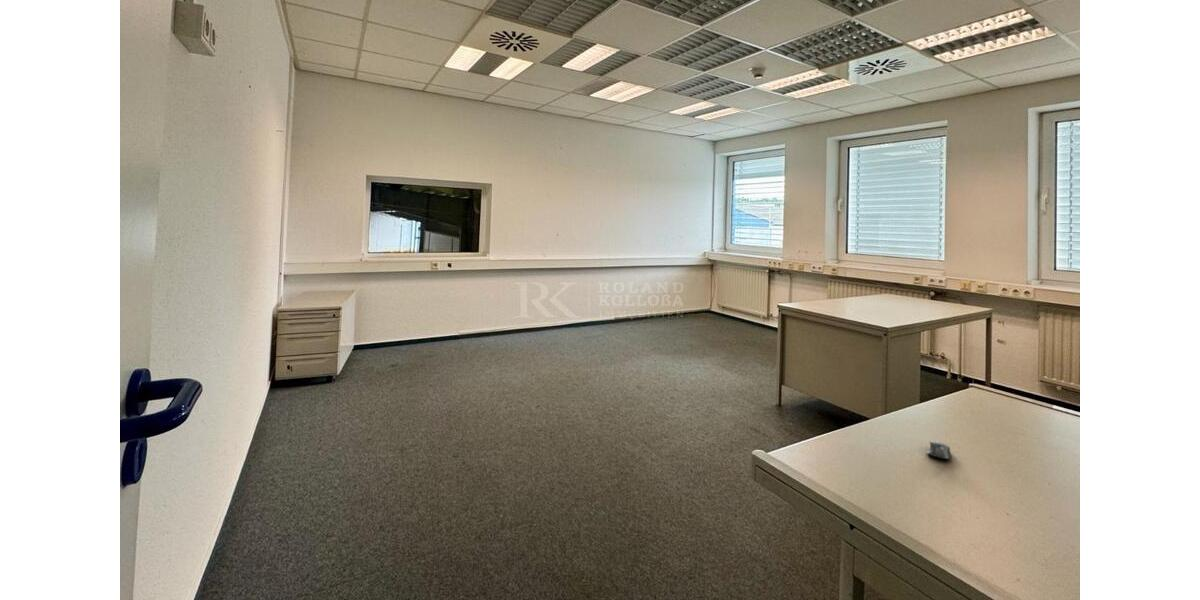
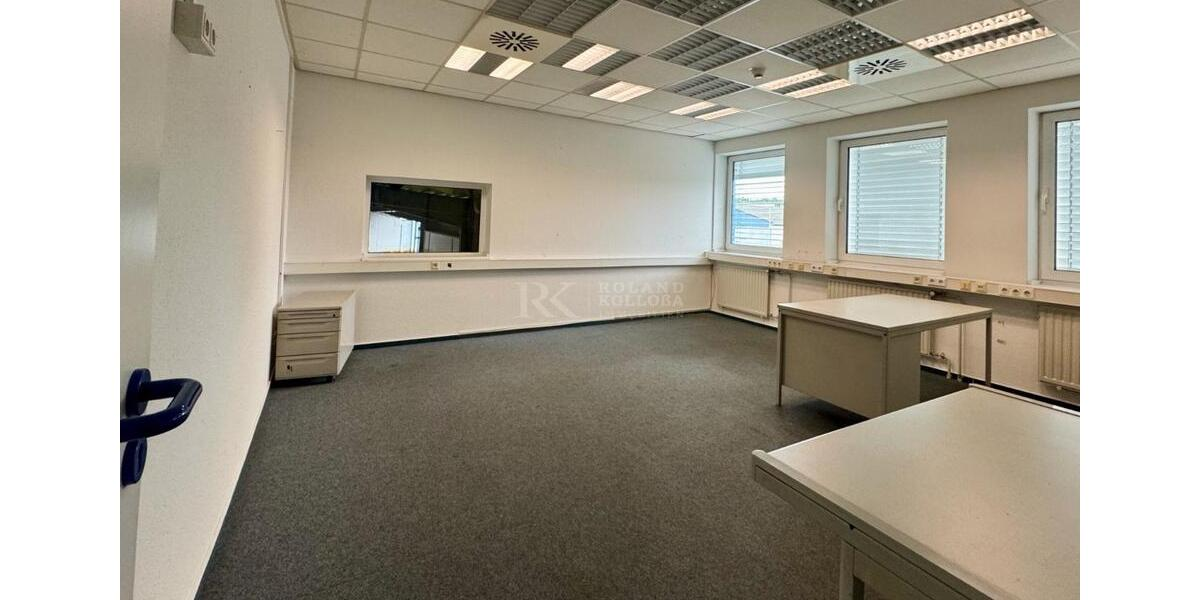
- computer mouse (939, 448)
